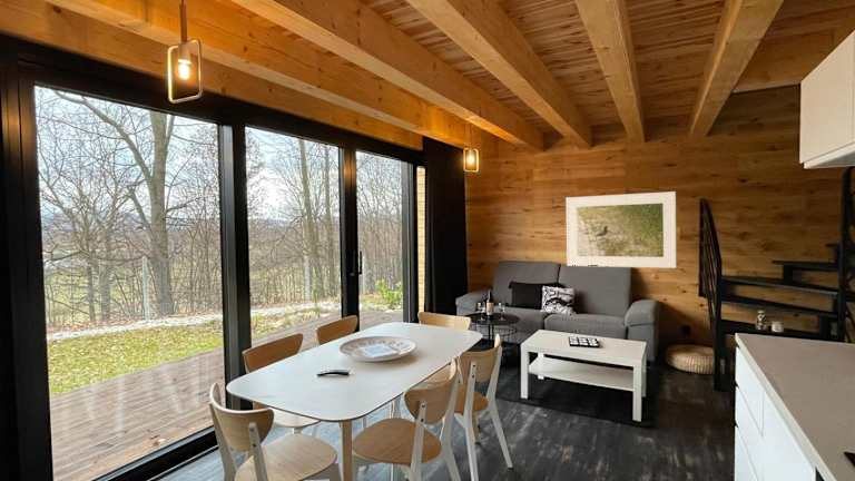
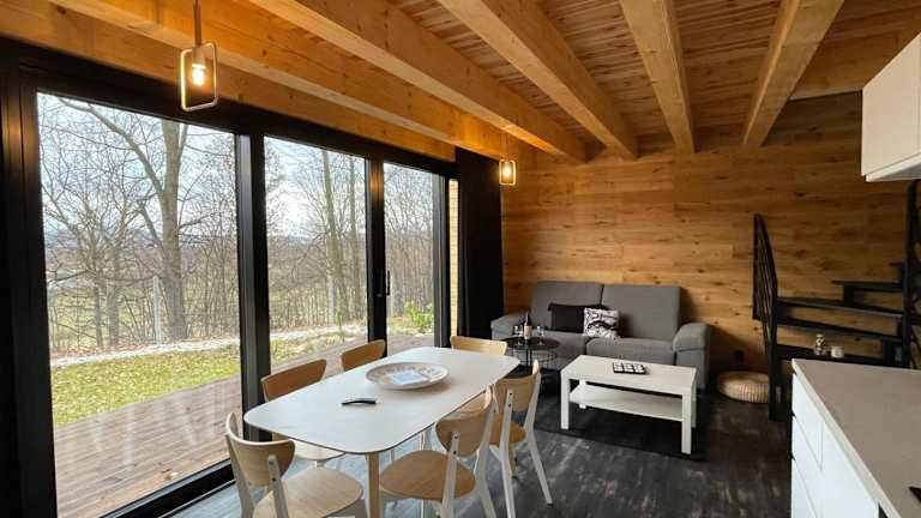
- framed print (618, 230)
